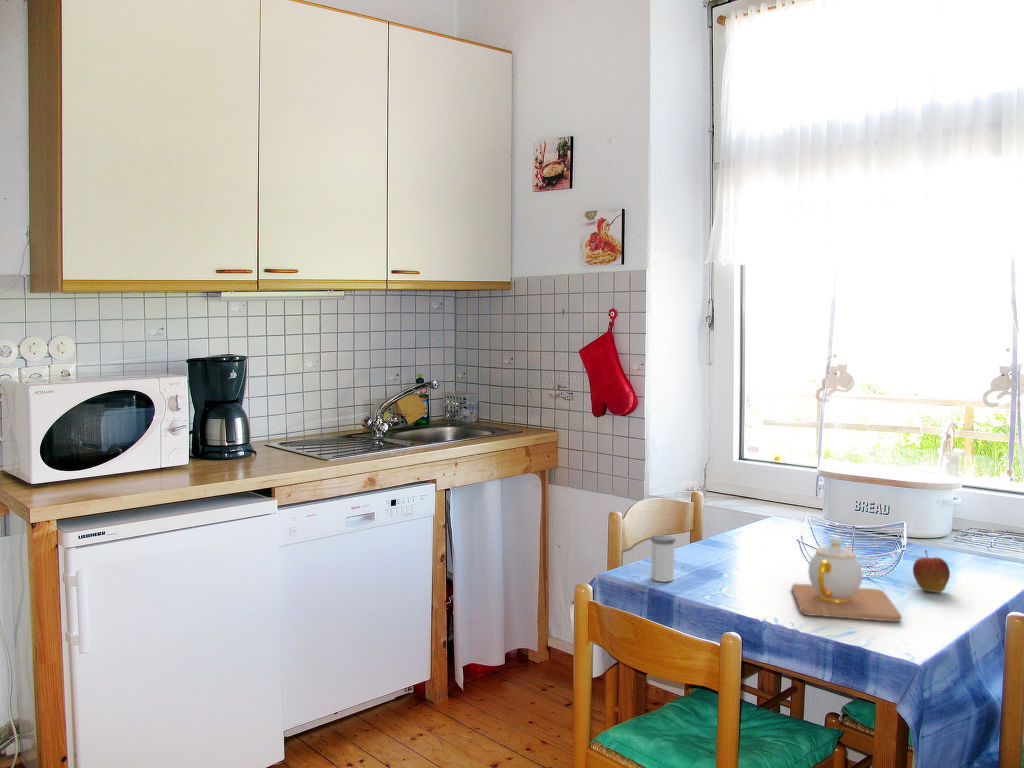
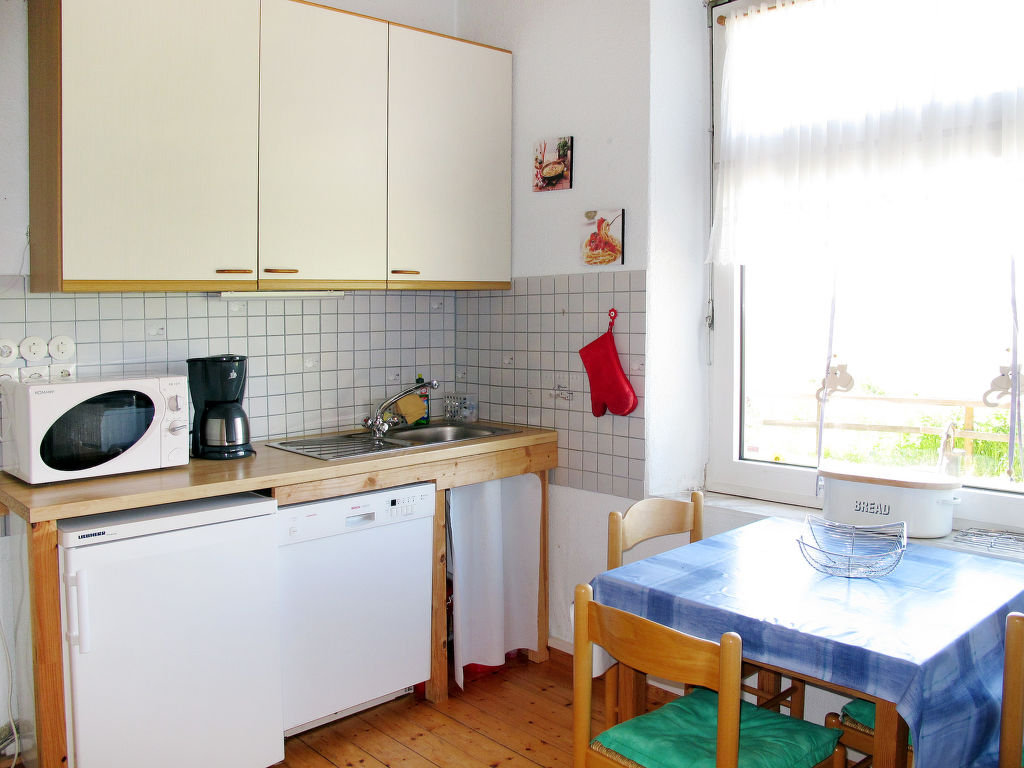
- fruit (931, 571)
- salt shaker (662, 558)
- teapot (844, 571)
